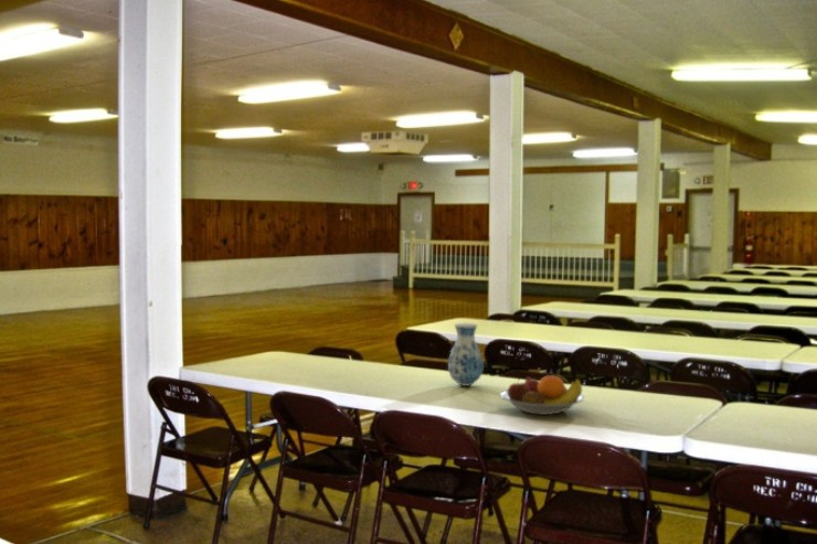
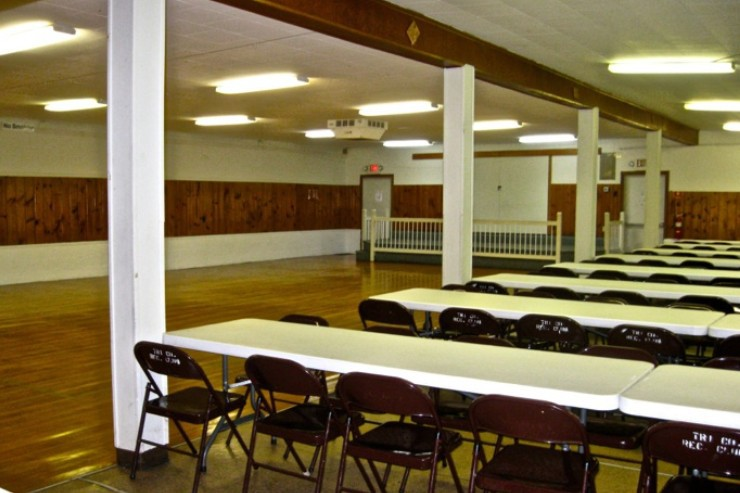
- fruit bowl (541, 392)
- vase (465, 354)
